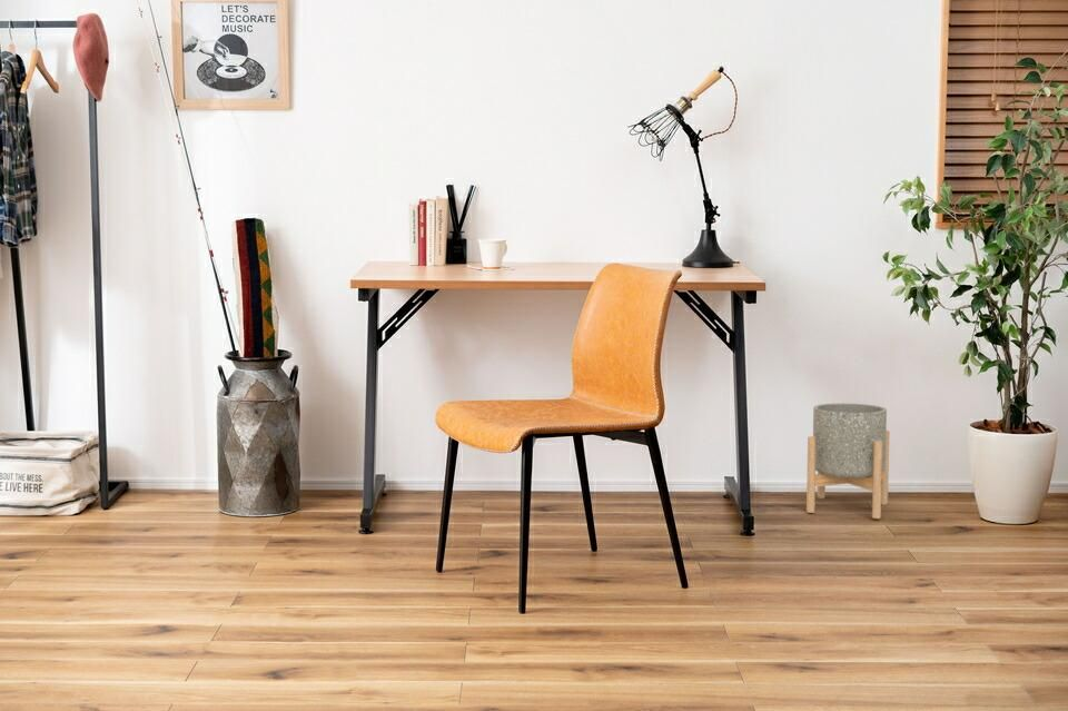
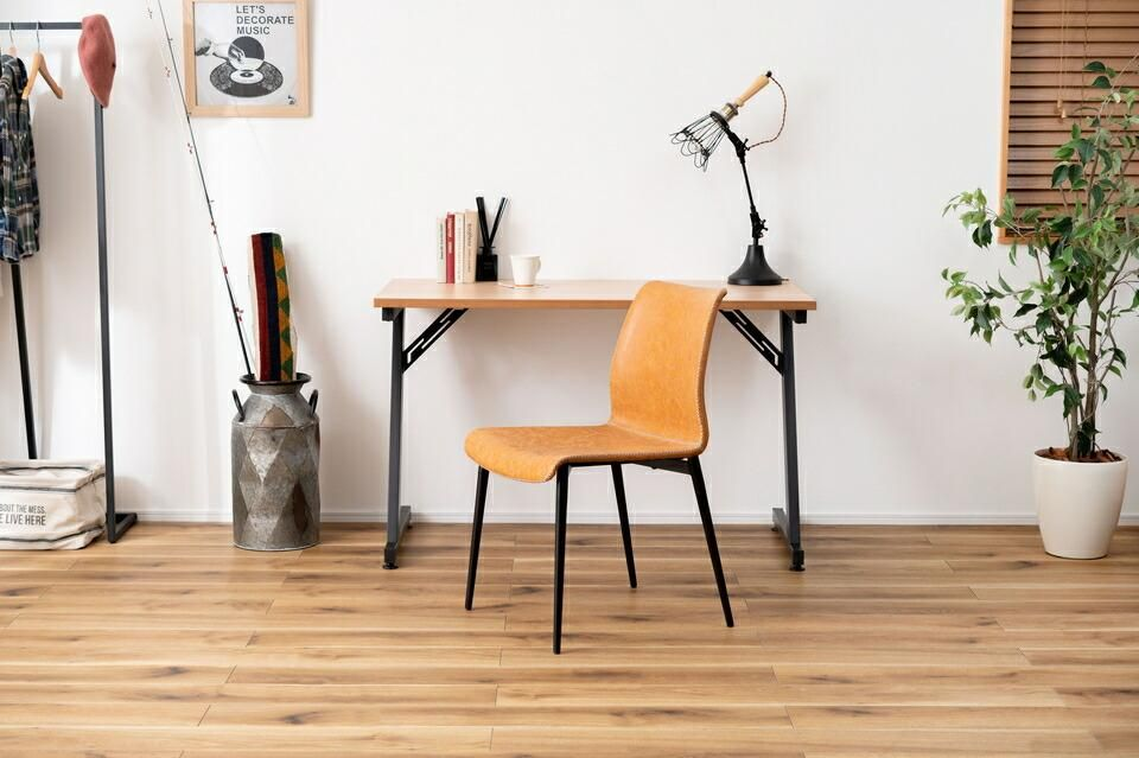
- planter (848, 457)
